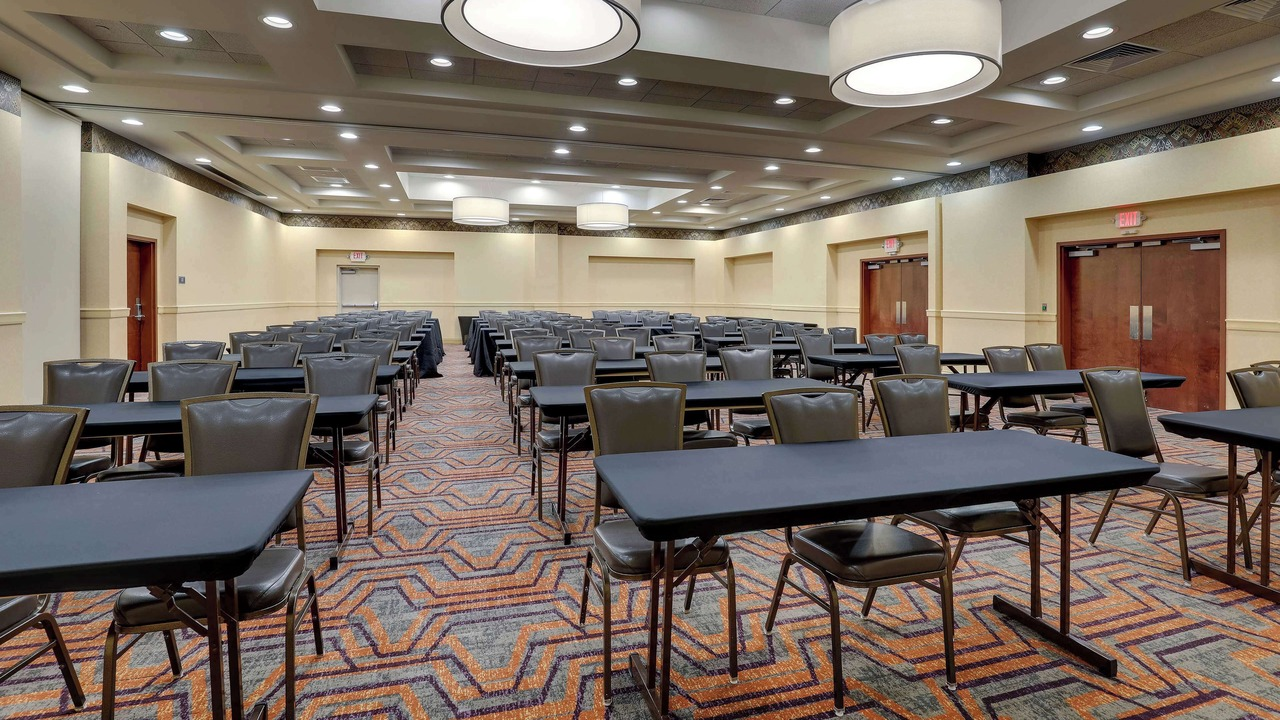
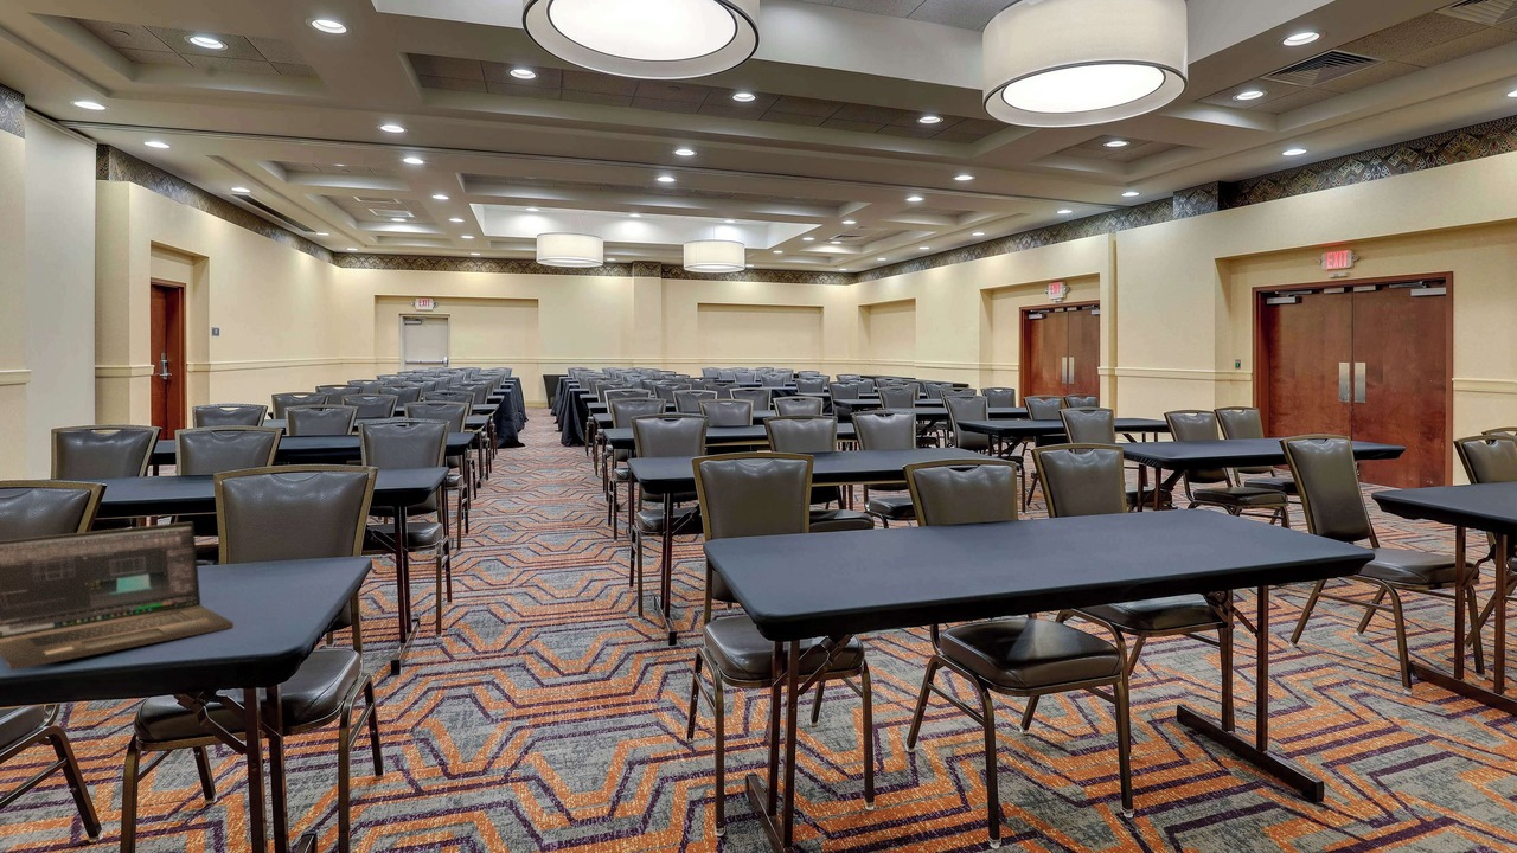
+ laptop (113, 585)
